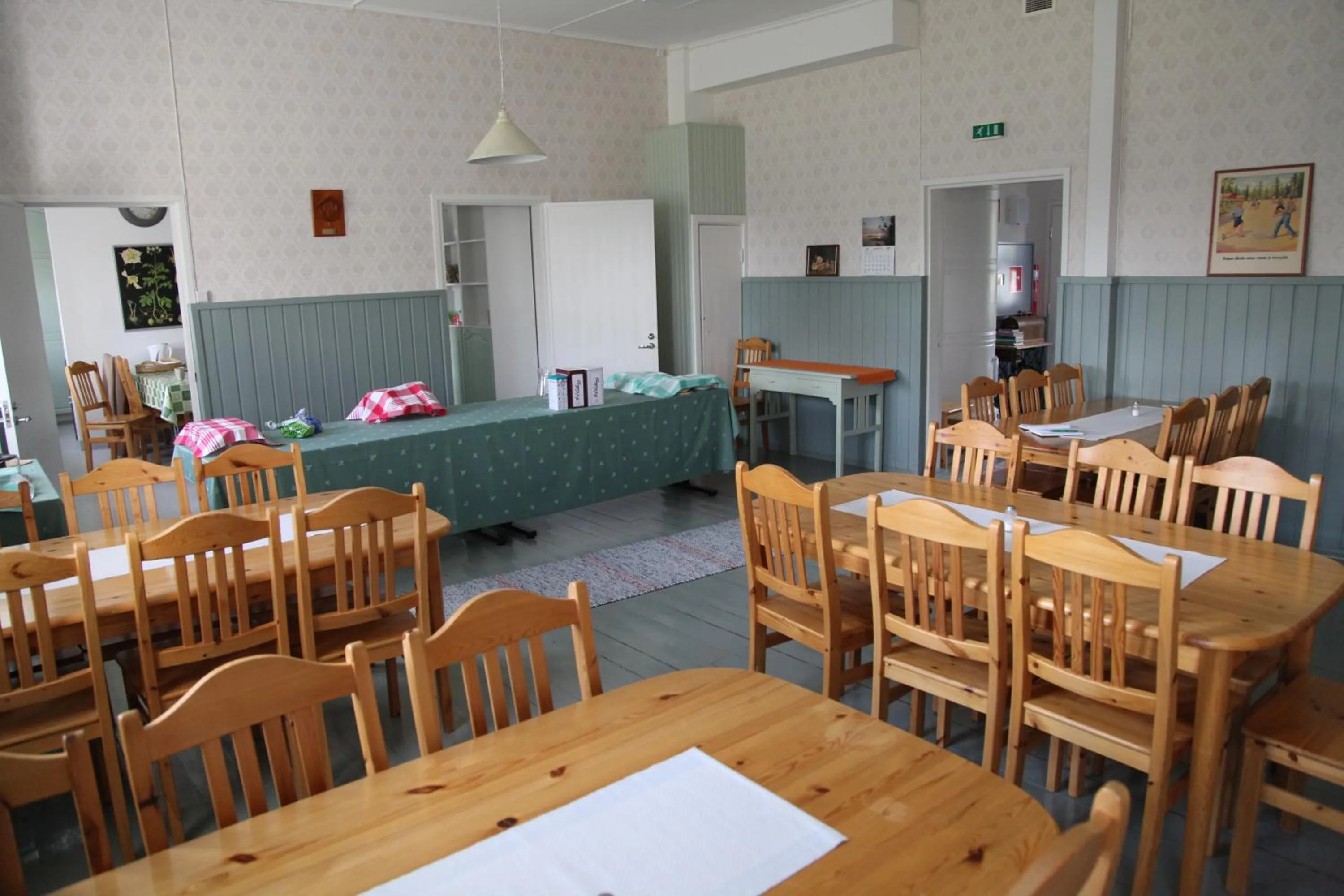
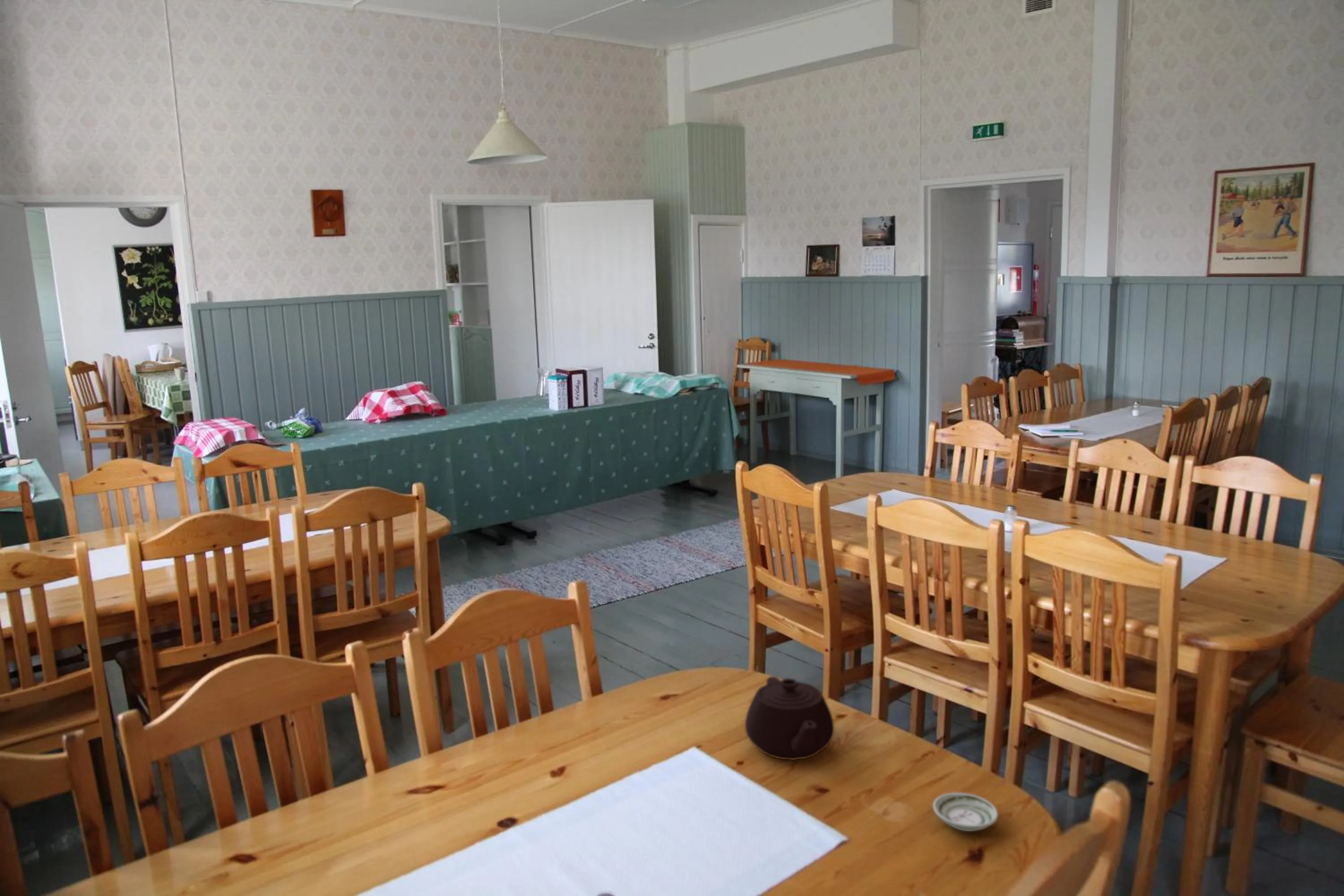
+ teapot (790, 715)
+ saucer (965, 815)
